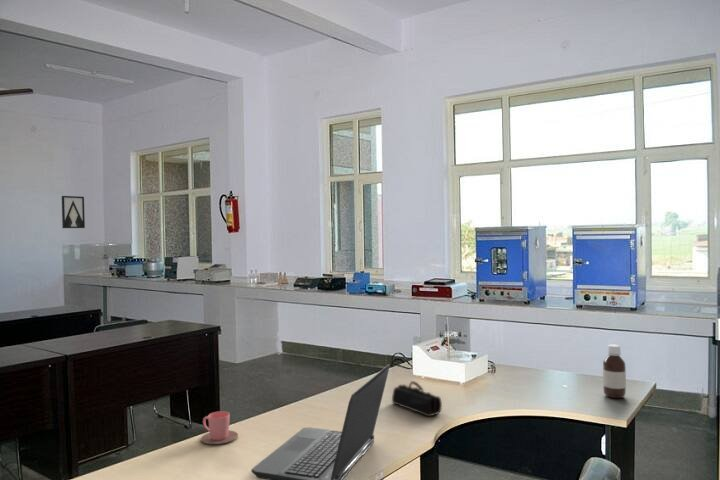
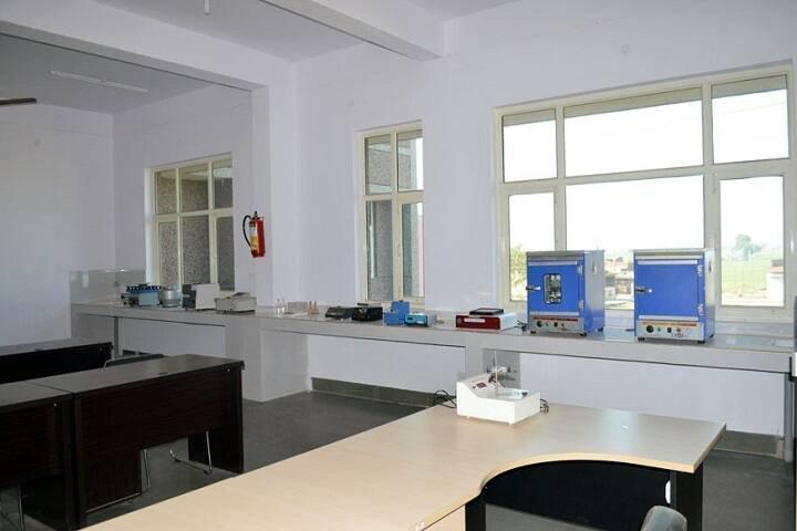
- pencil case (416, 394)
- bottle (614, 370)
- laptop computer (324, 429)
- wall art (73, 212)
- cup (219, 426)
